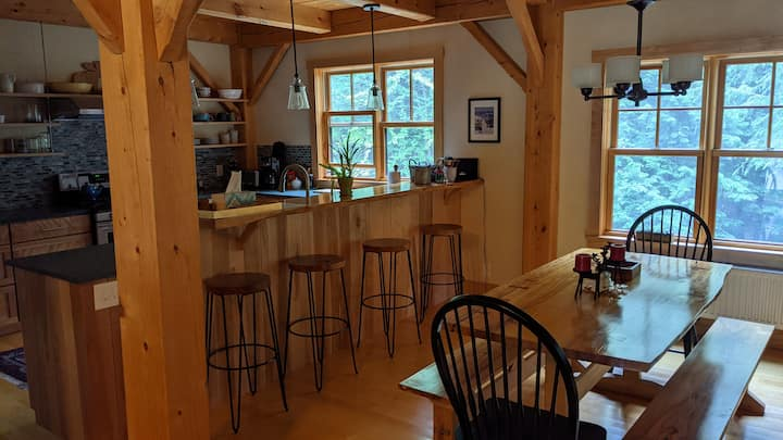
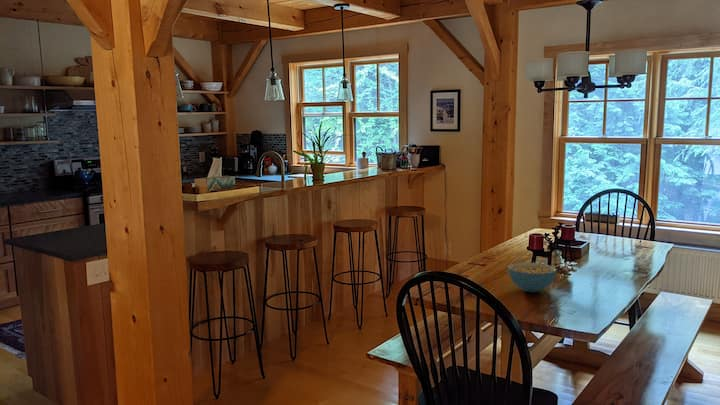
+ cereal bowl (531, 279)
